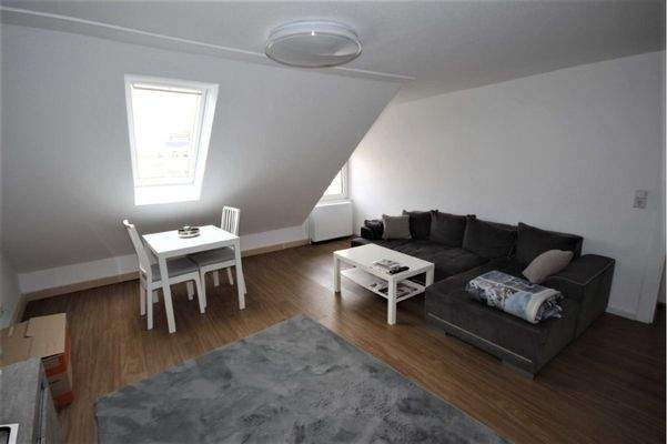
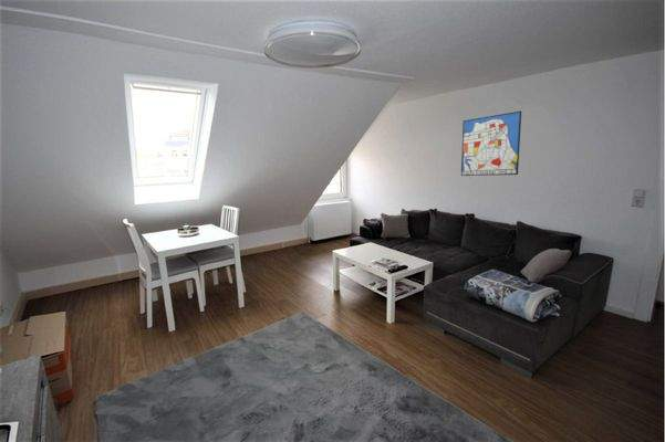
+ wall art (488, 146)
